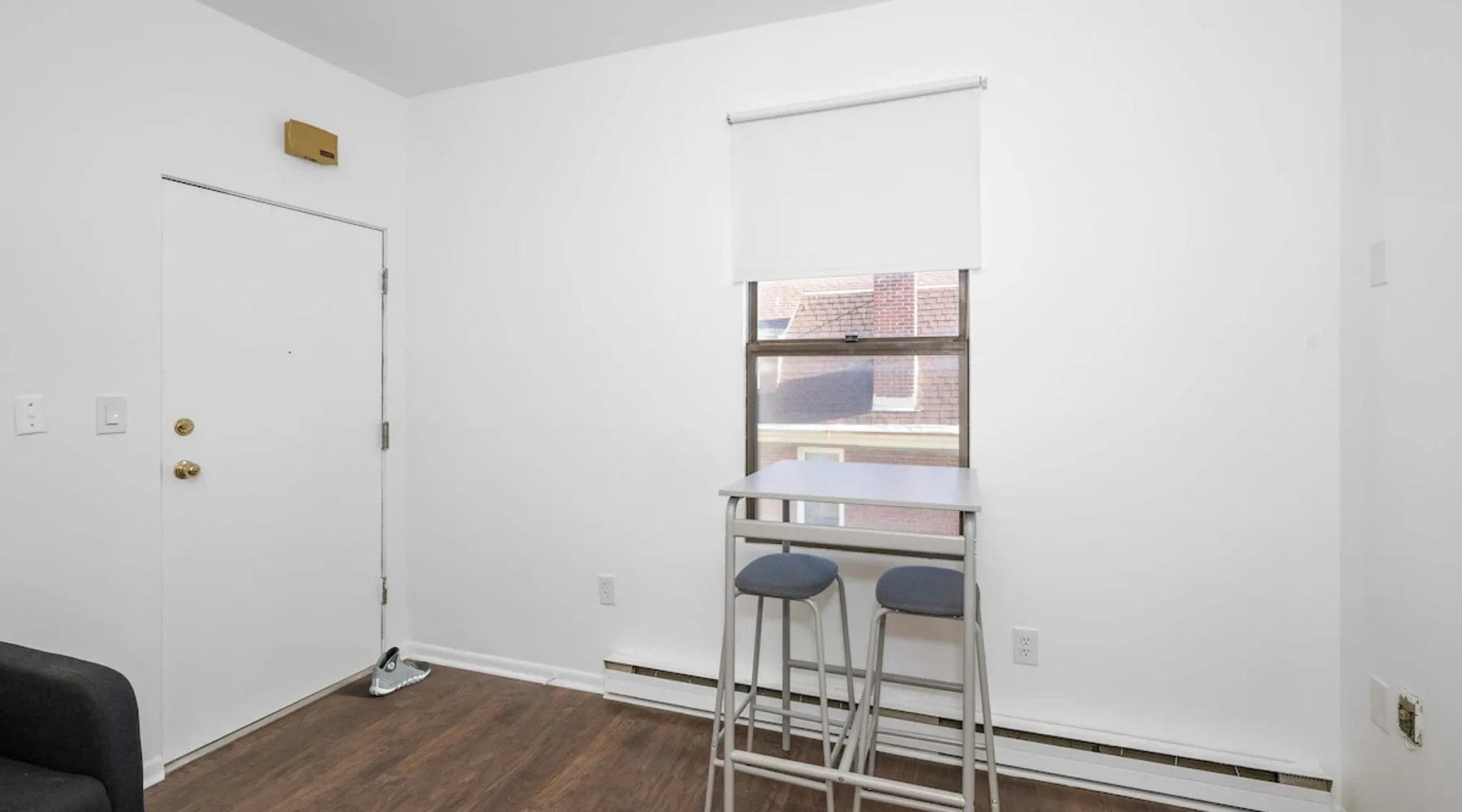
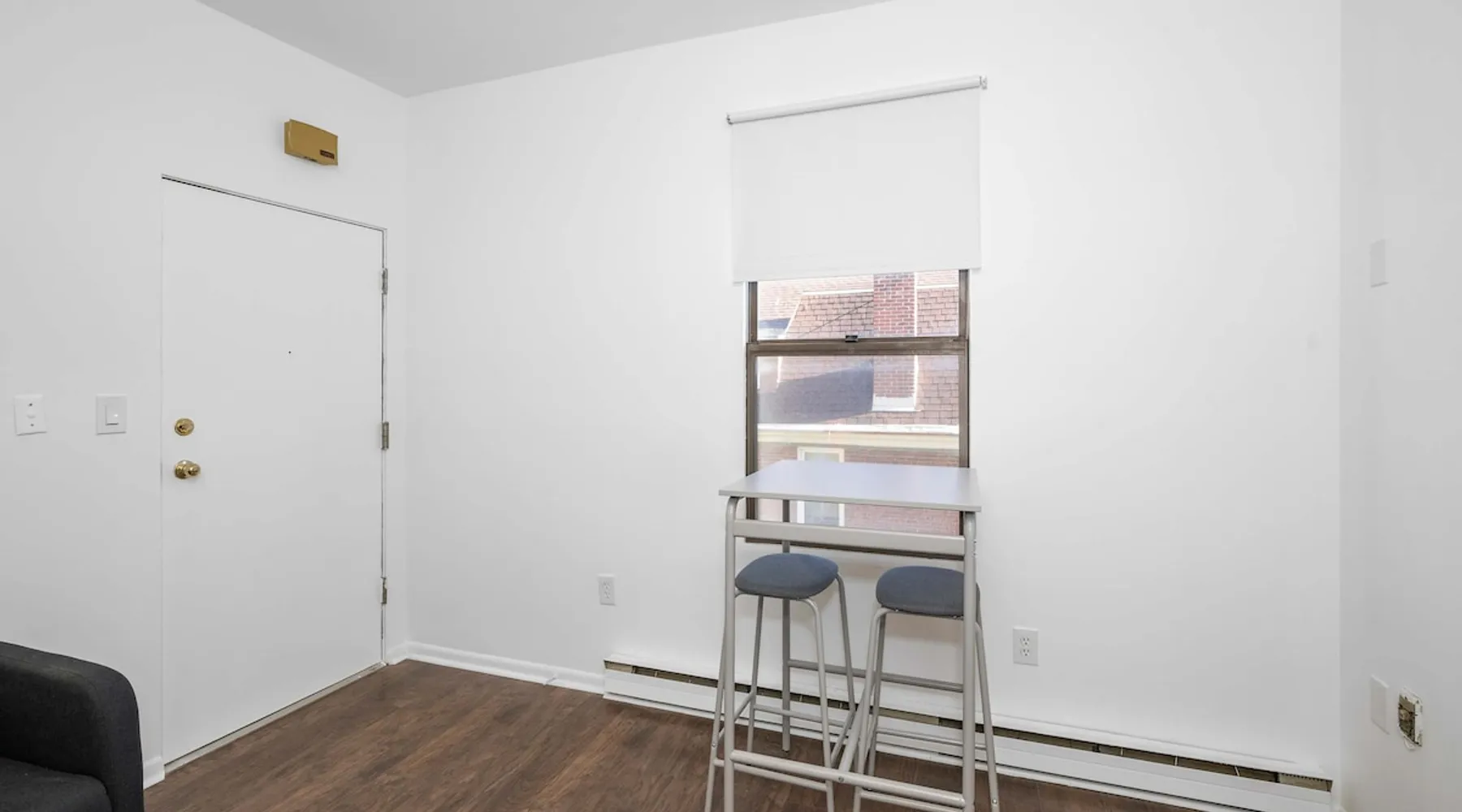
- sneaker (403, 663)
